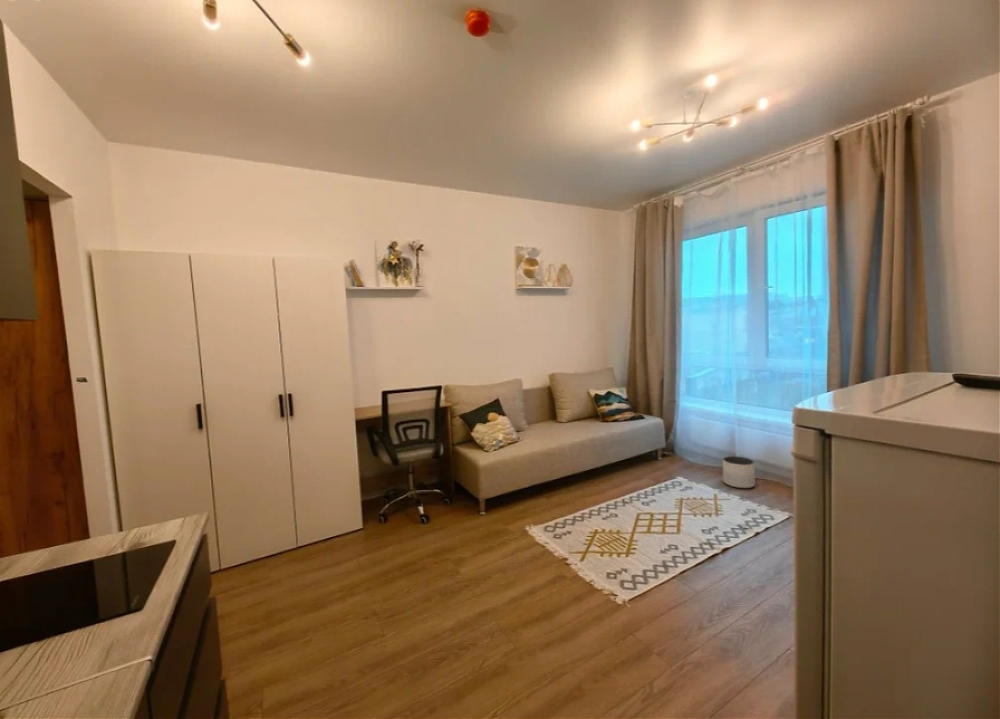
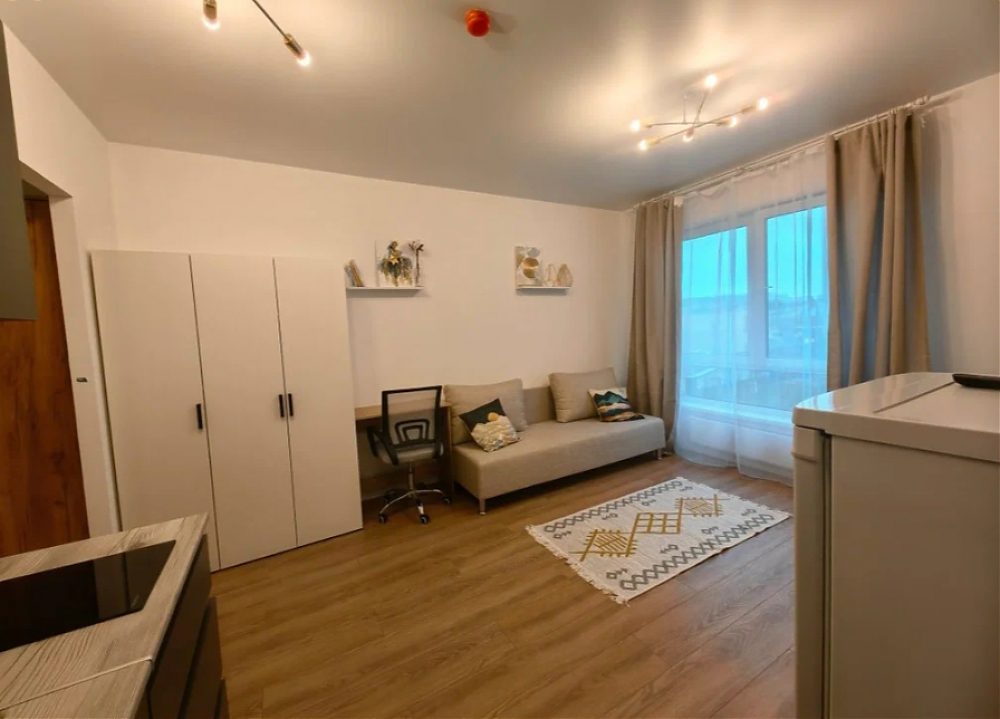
- planter (738, 472)
